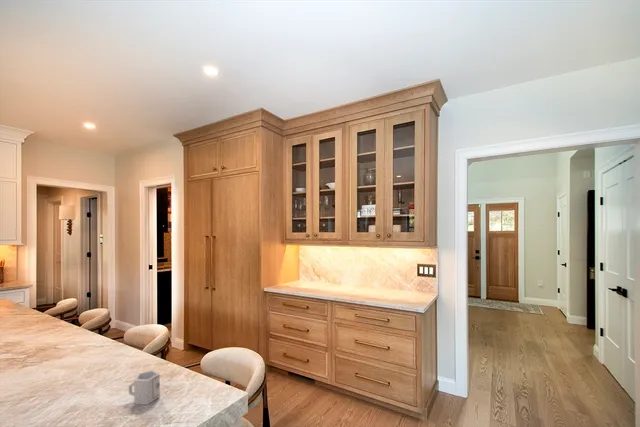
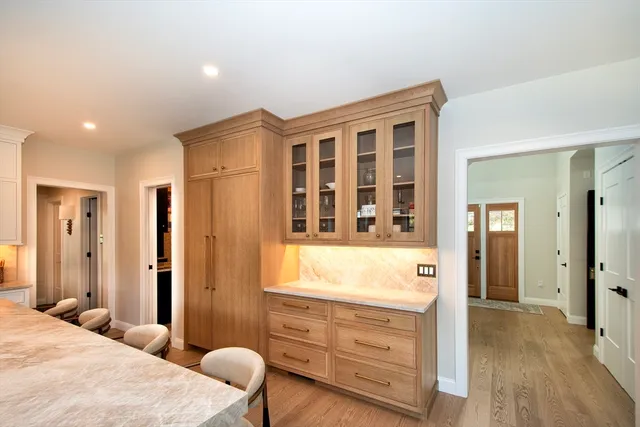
- cup (144, 387)
